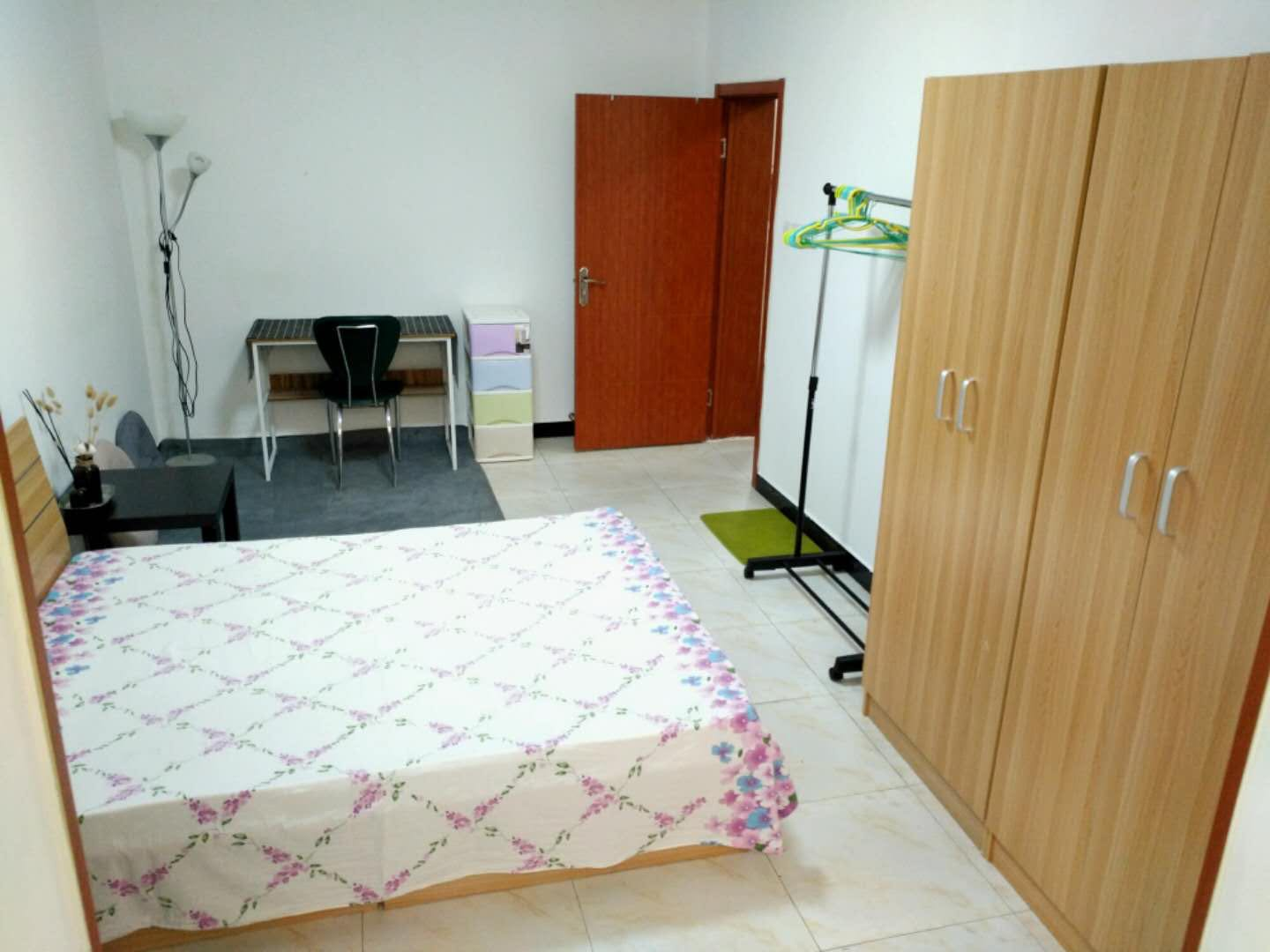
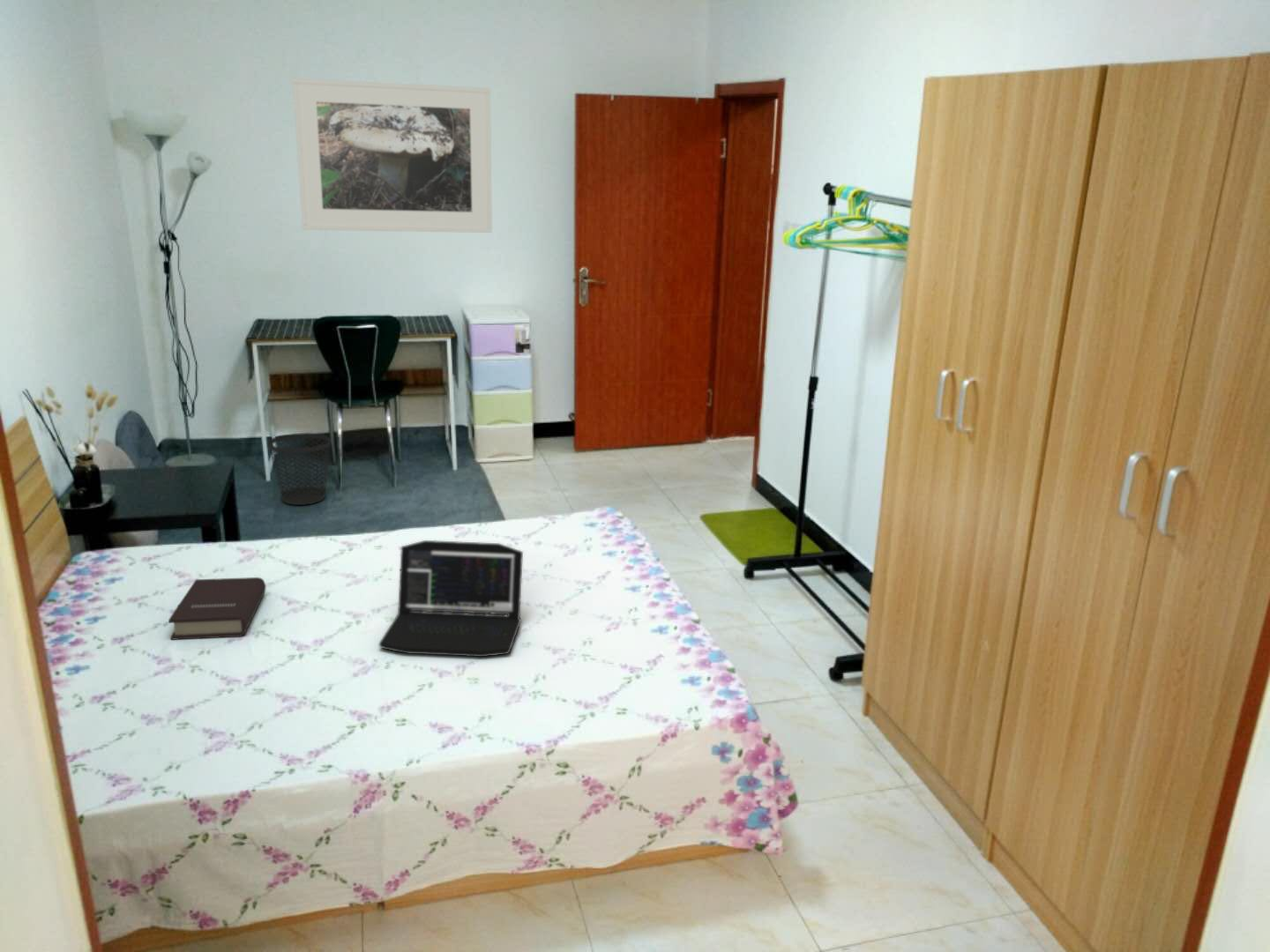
+ book (220, 606)
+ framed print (396, 159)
+ laptop (452, 597)
+ wastebasket (302, 470)
